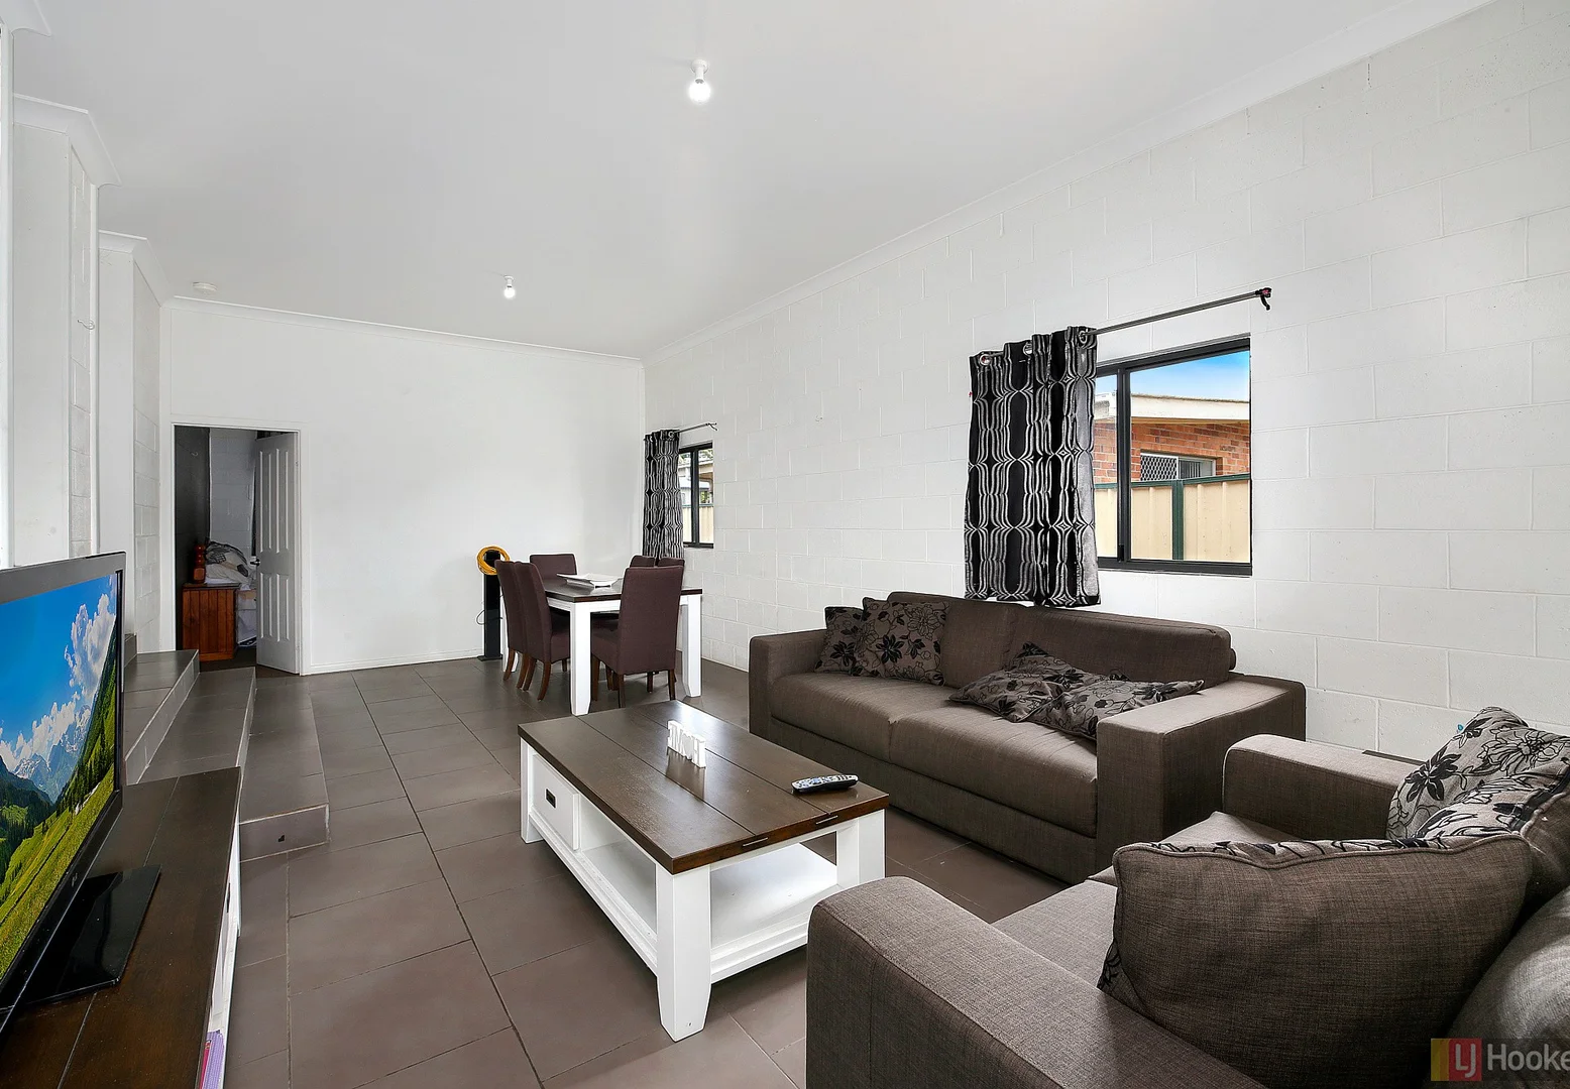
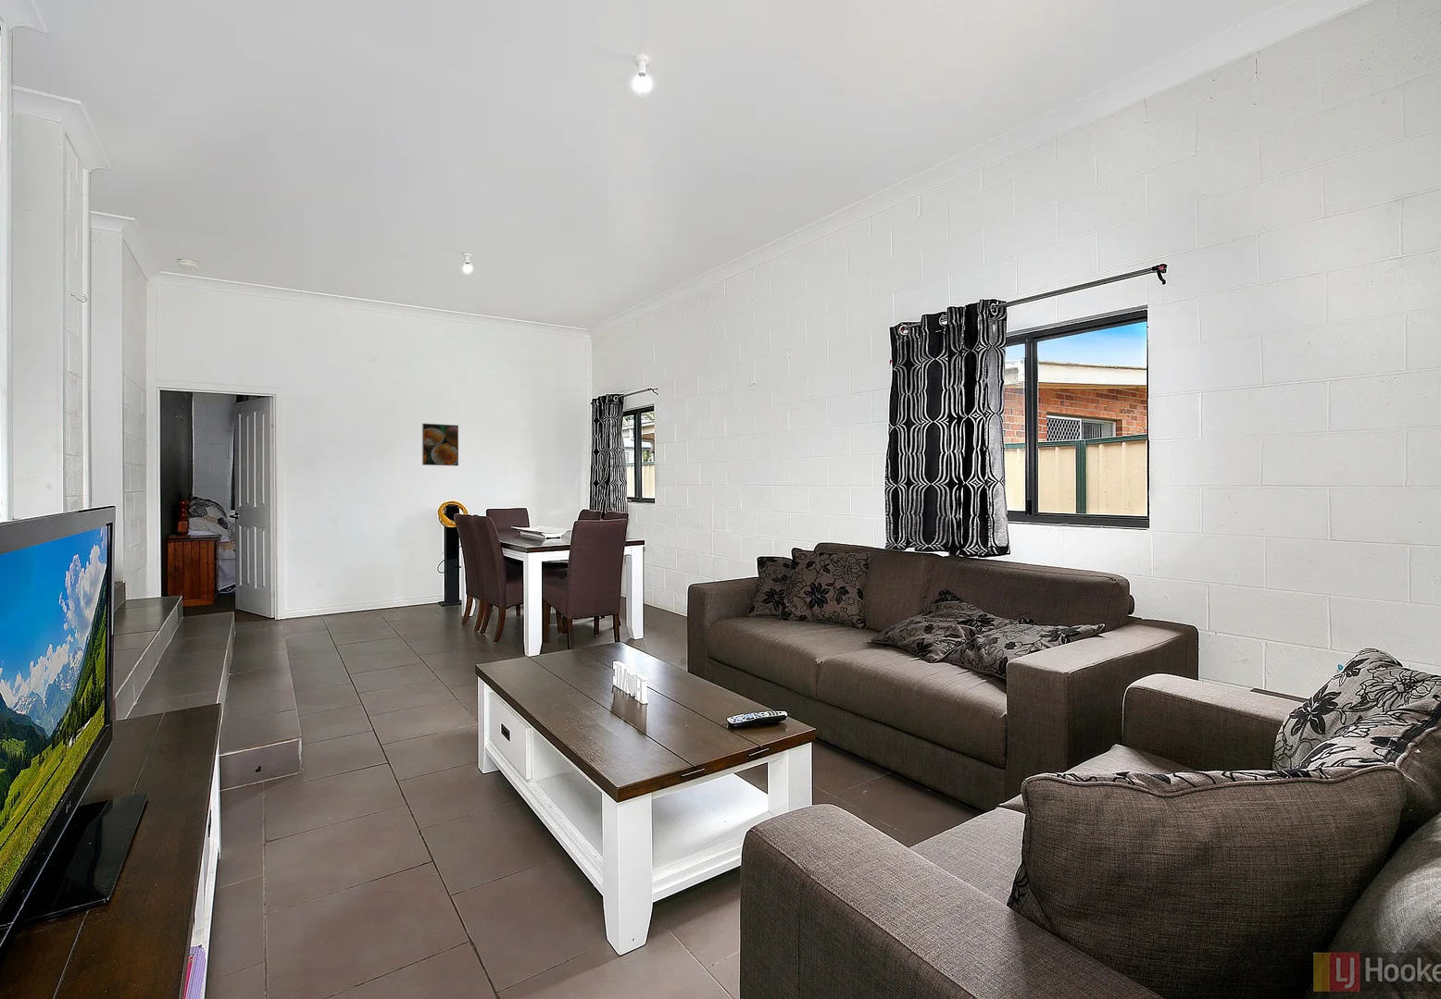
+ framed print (440, 445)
